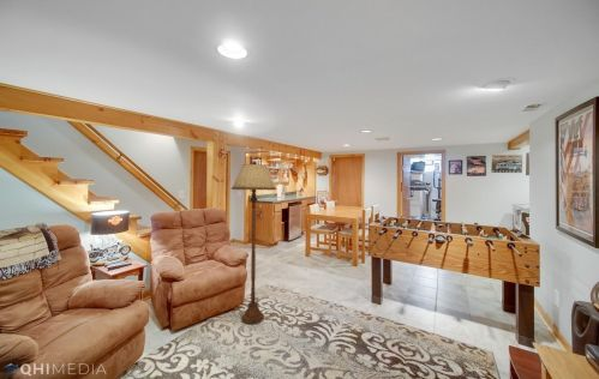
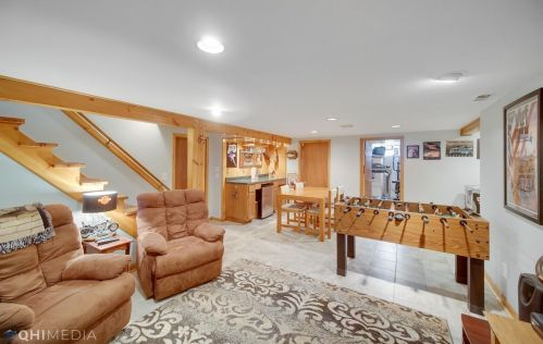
- floor lamp (253, 239)
